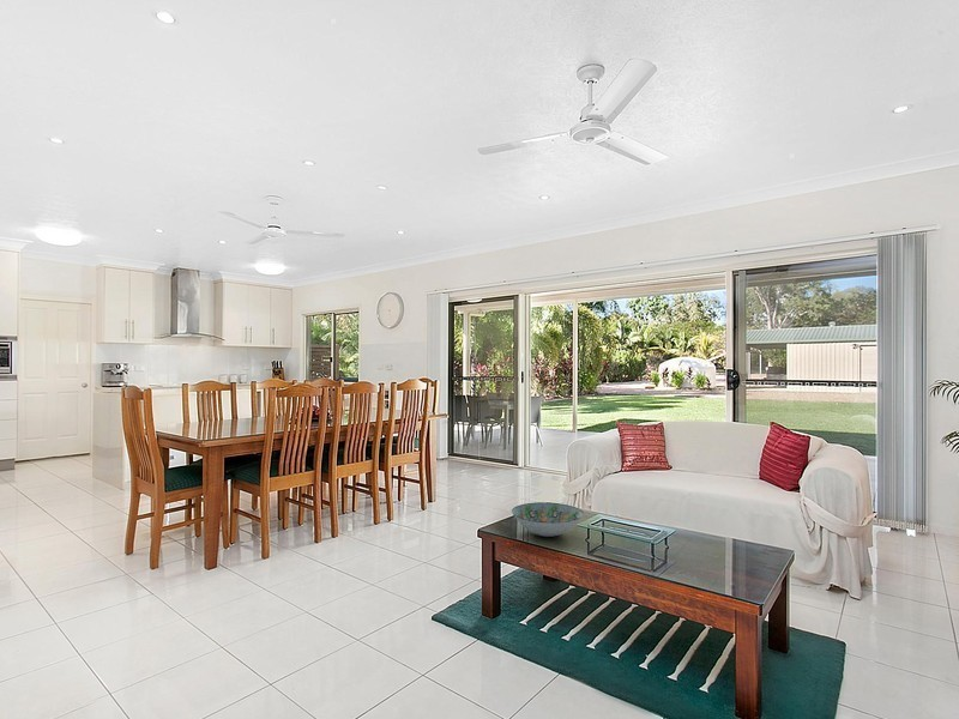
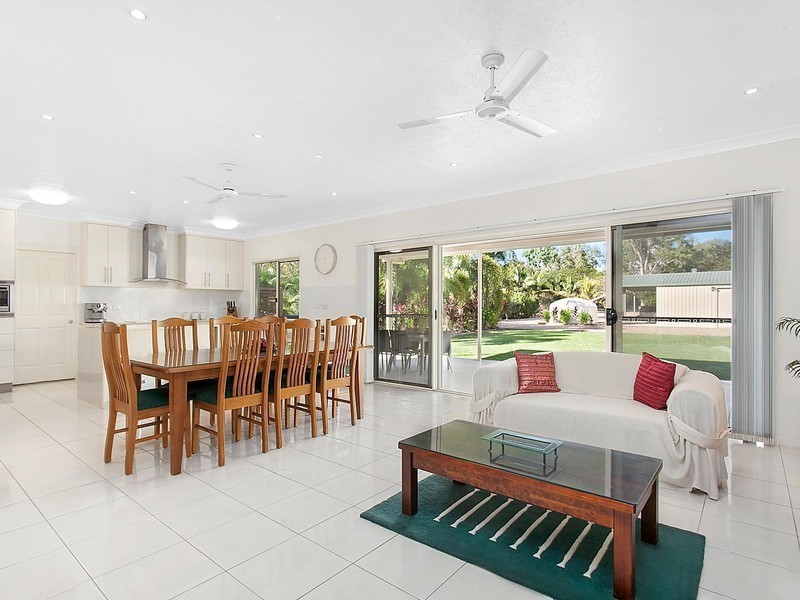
- decorative bowl (547, 522)
